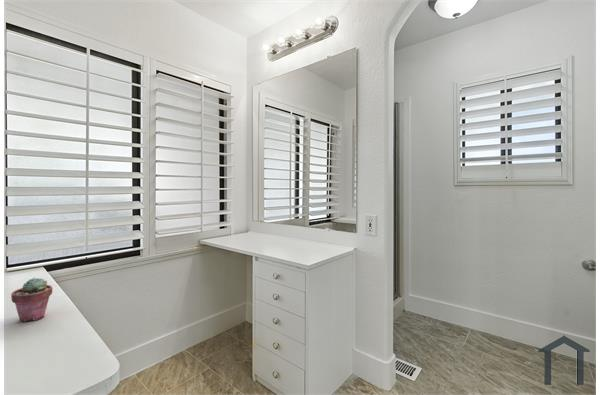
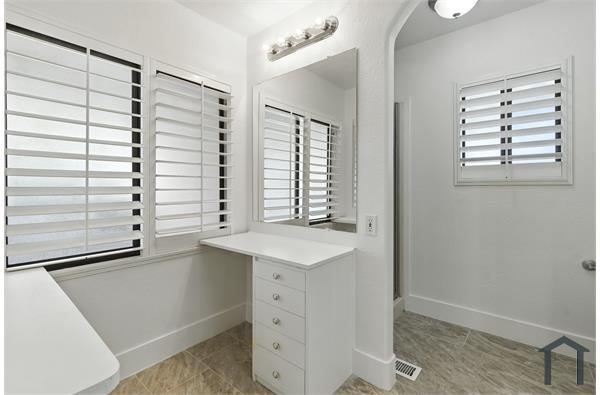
- potted succulent (32, 297)
